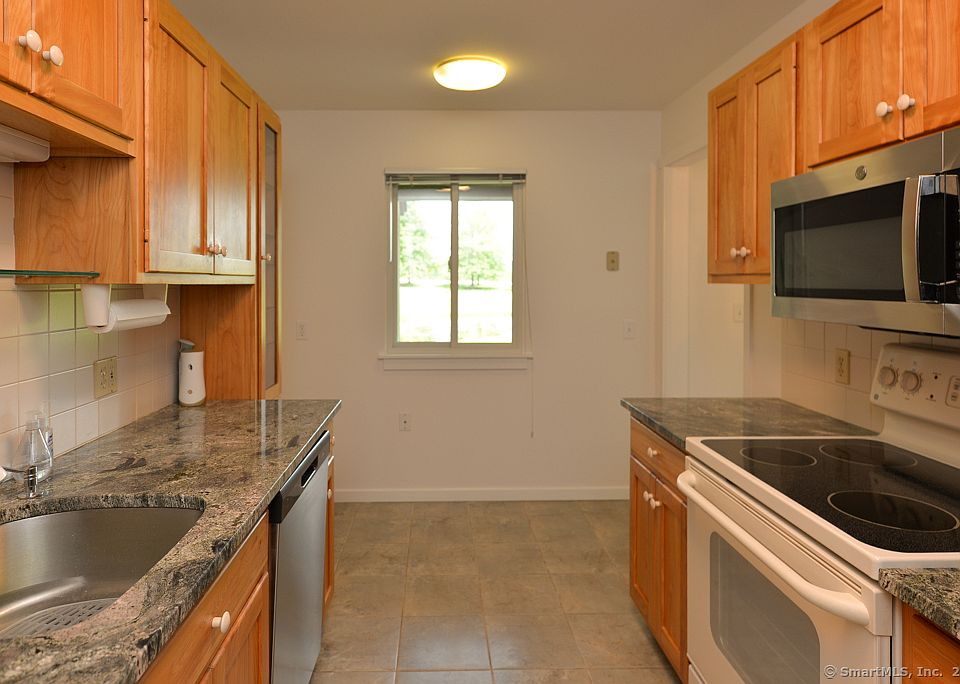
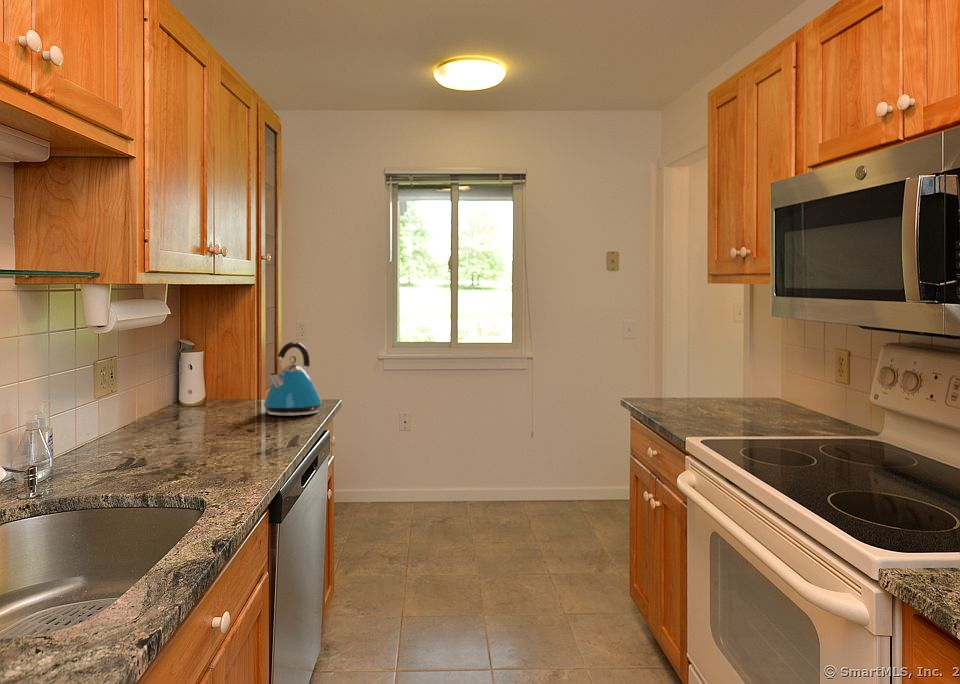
+ kettle (294, 377)
